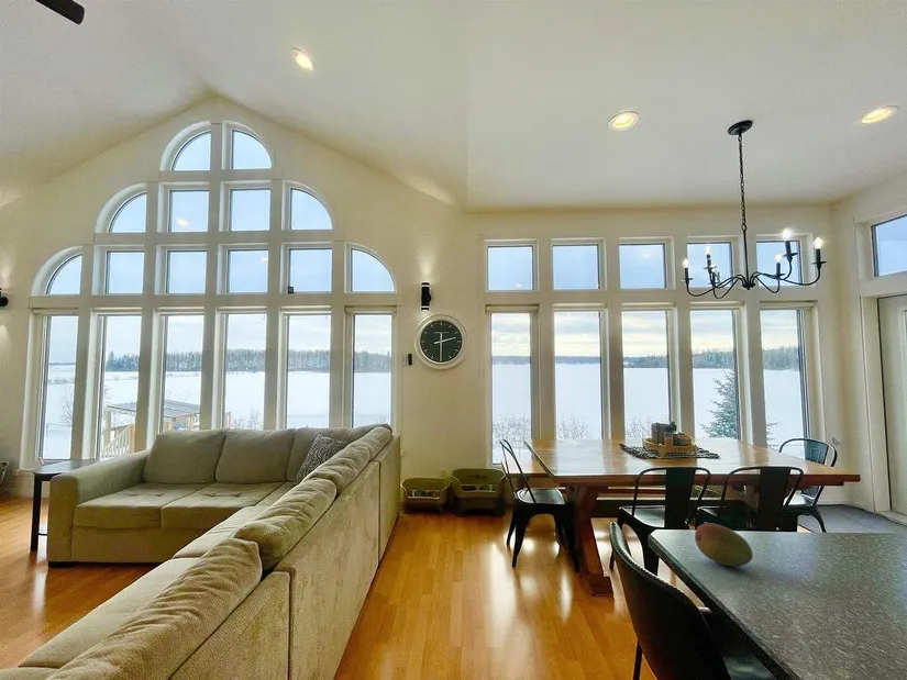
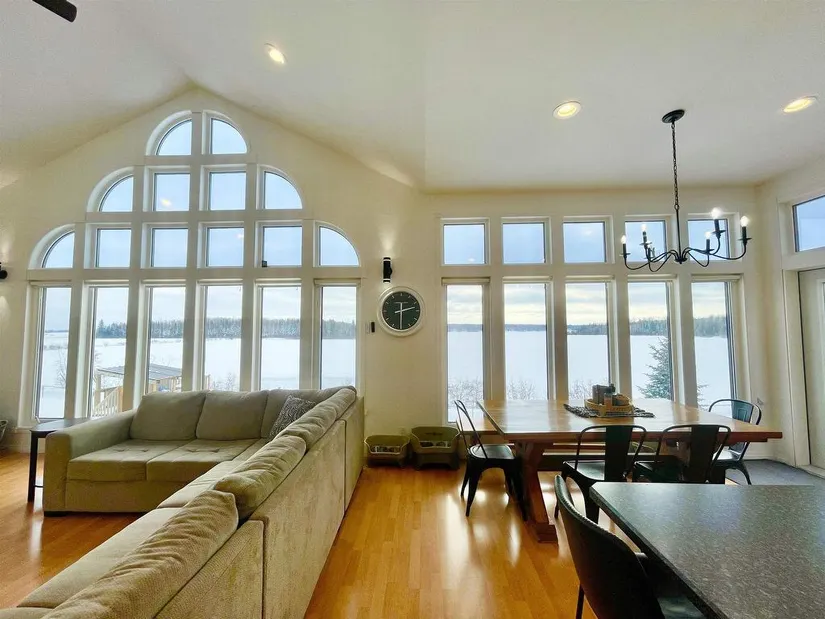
- fruit (722, 544)
